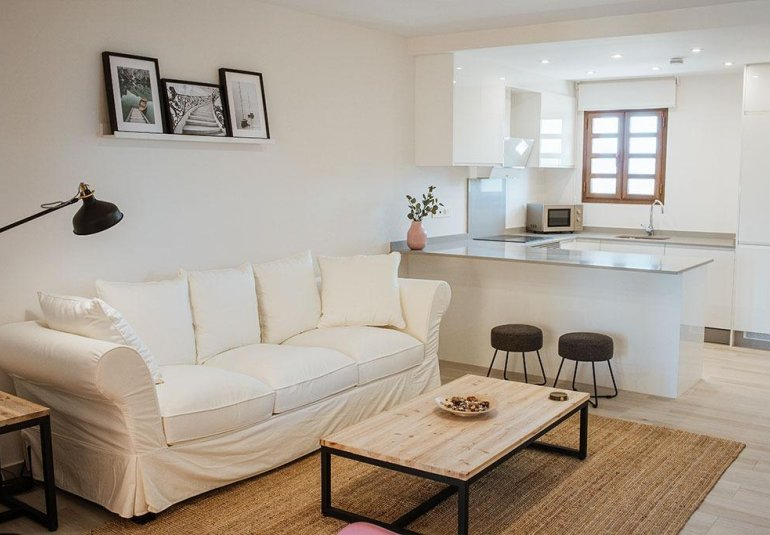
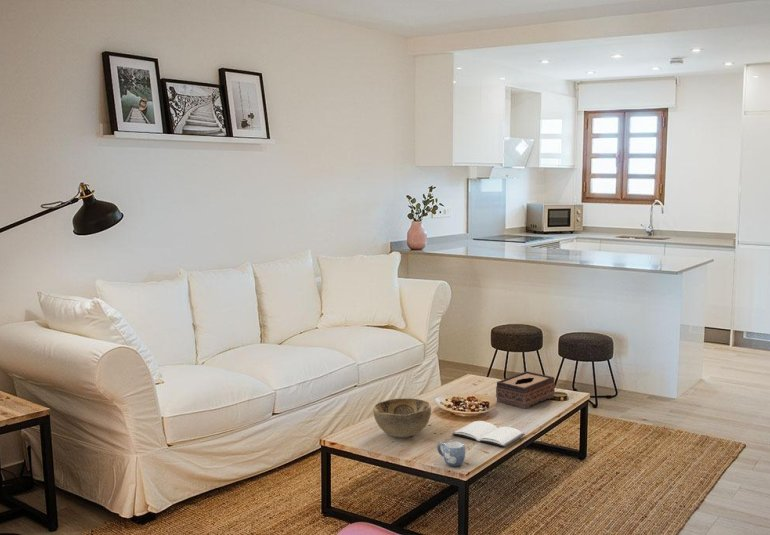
+ book (488, 433)
+ decorative bowl (402, 419)
+ mug (450, 453)
+ tissue box (525, 389)
